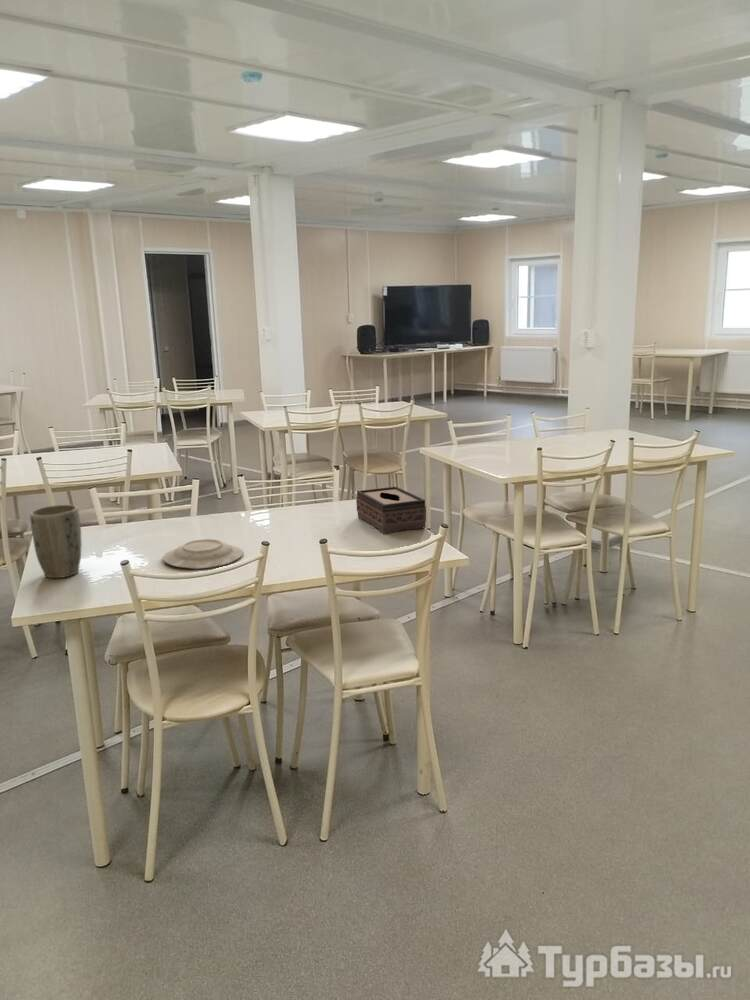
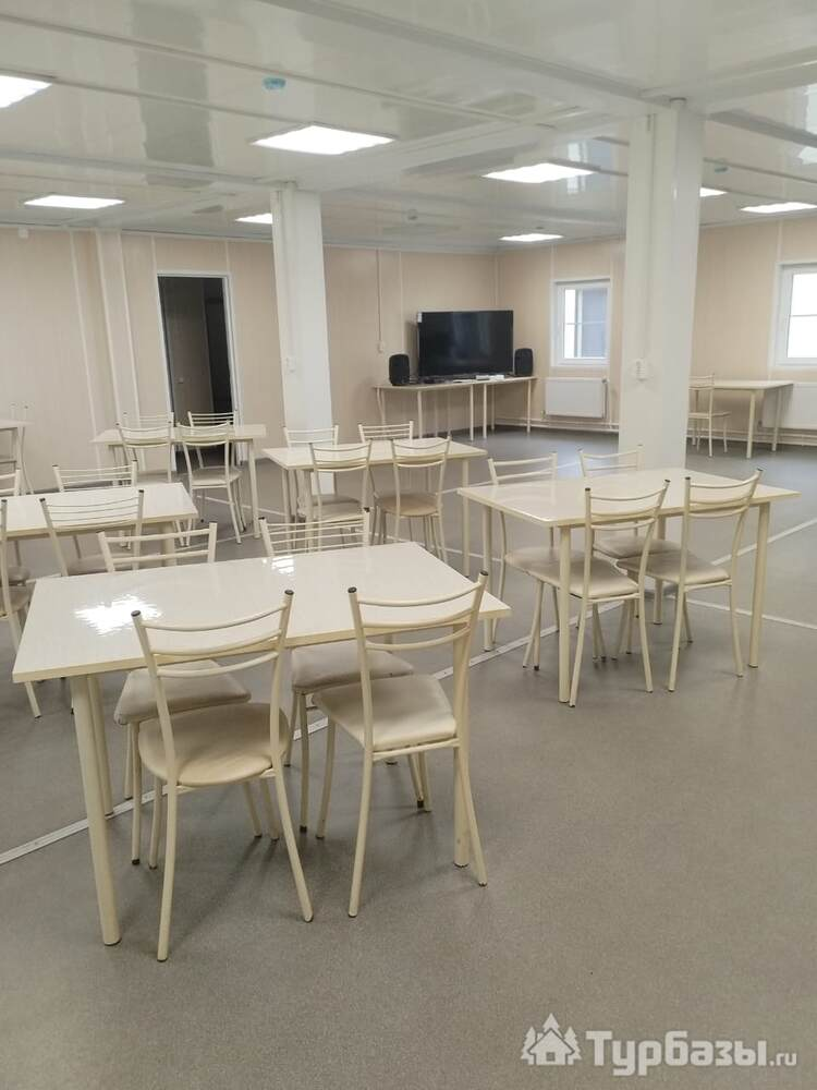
- plant pot (58, 541)
- plate (203, 550)
- tissue box (390, 508)
